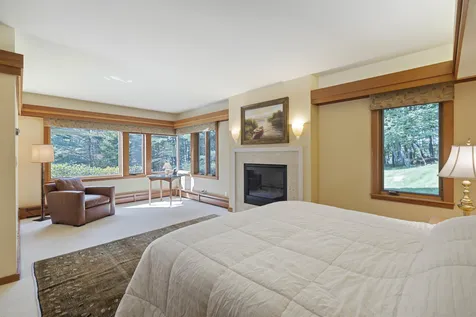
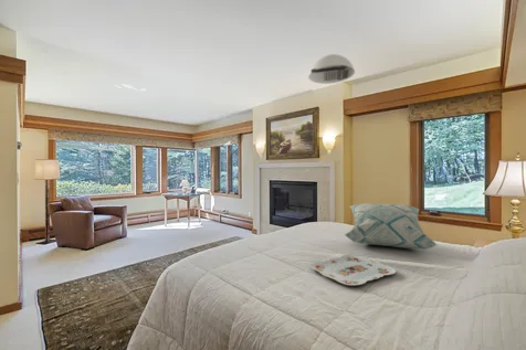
+ ceiling light (330, 66)
+ decorative pillow (385, 223)
+ serving tray (351, 268)
